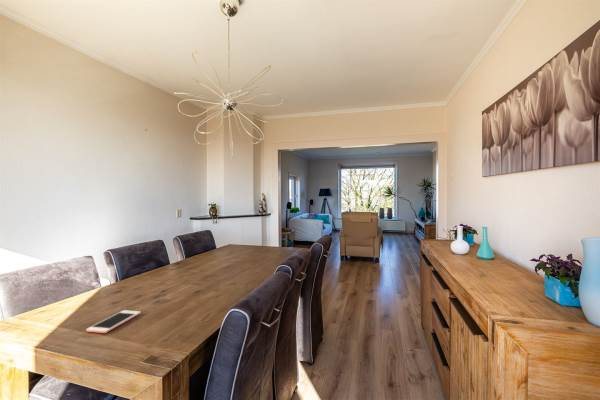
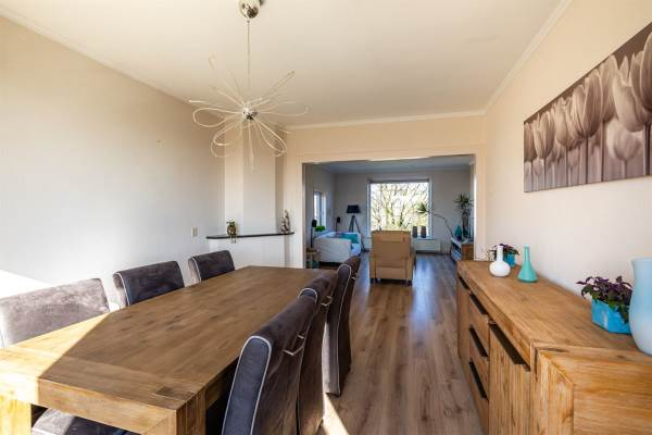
- cell phone (115, 320)
